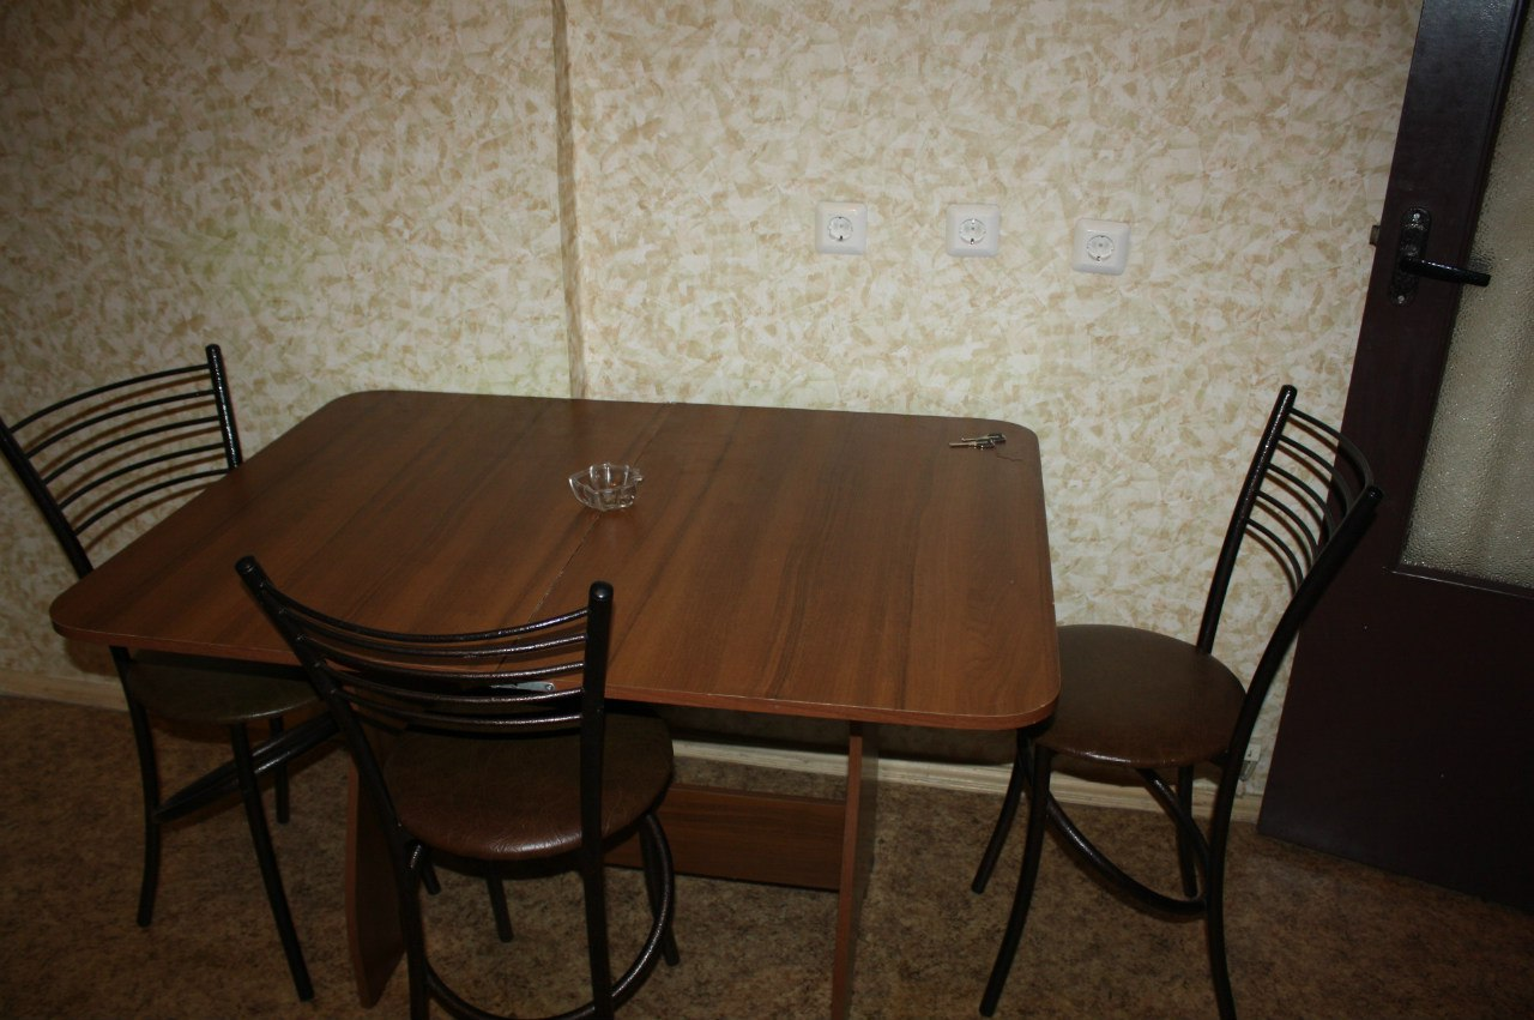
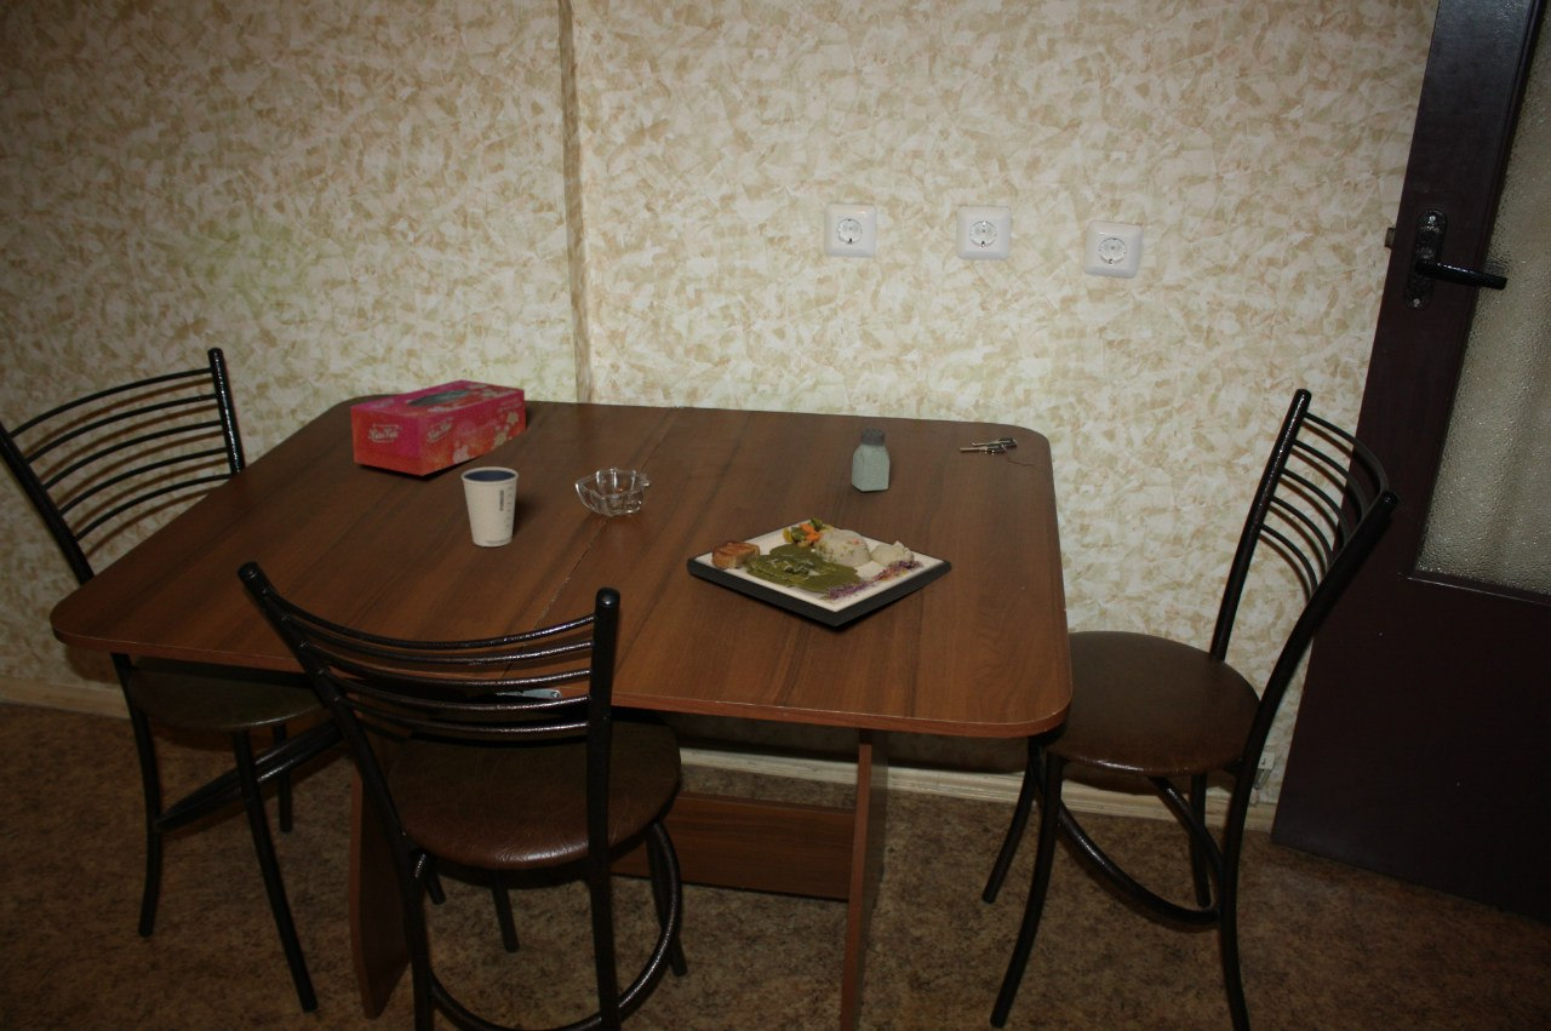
+ tissue box (442, 424)
+ dixie cup (491, 508)
+ saltshaker (871, 459)
+ dinner plate (820, 557)
